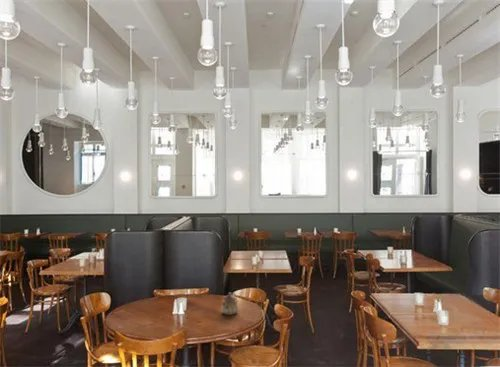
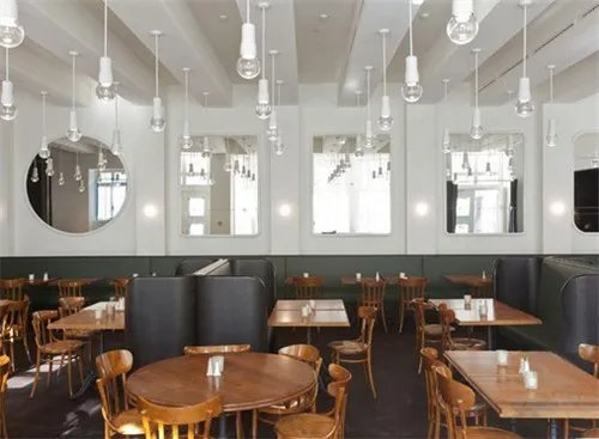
- teapot (230, 302)
